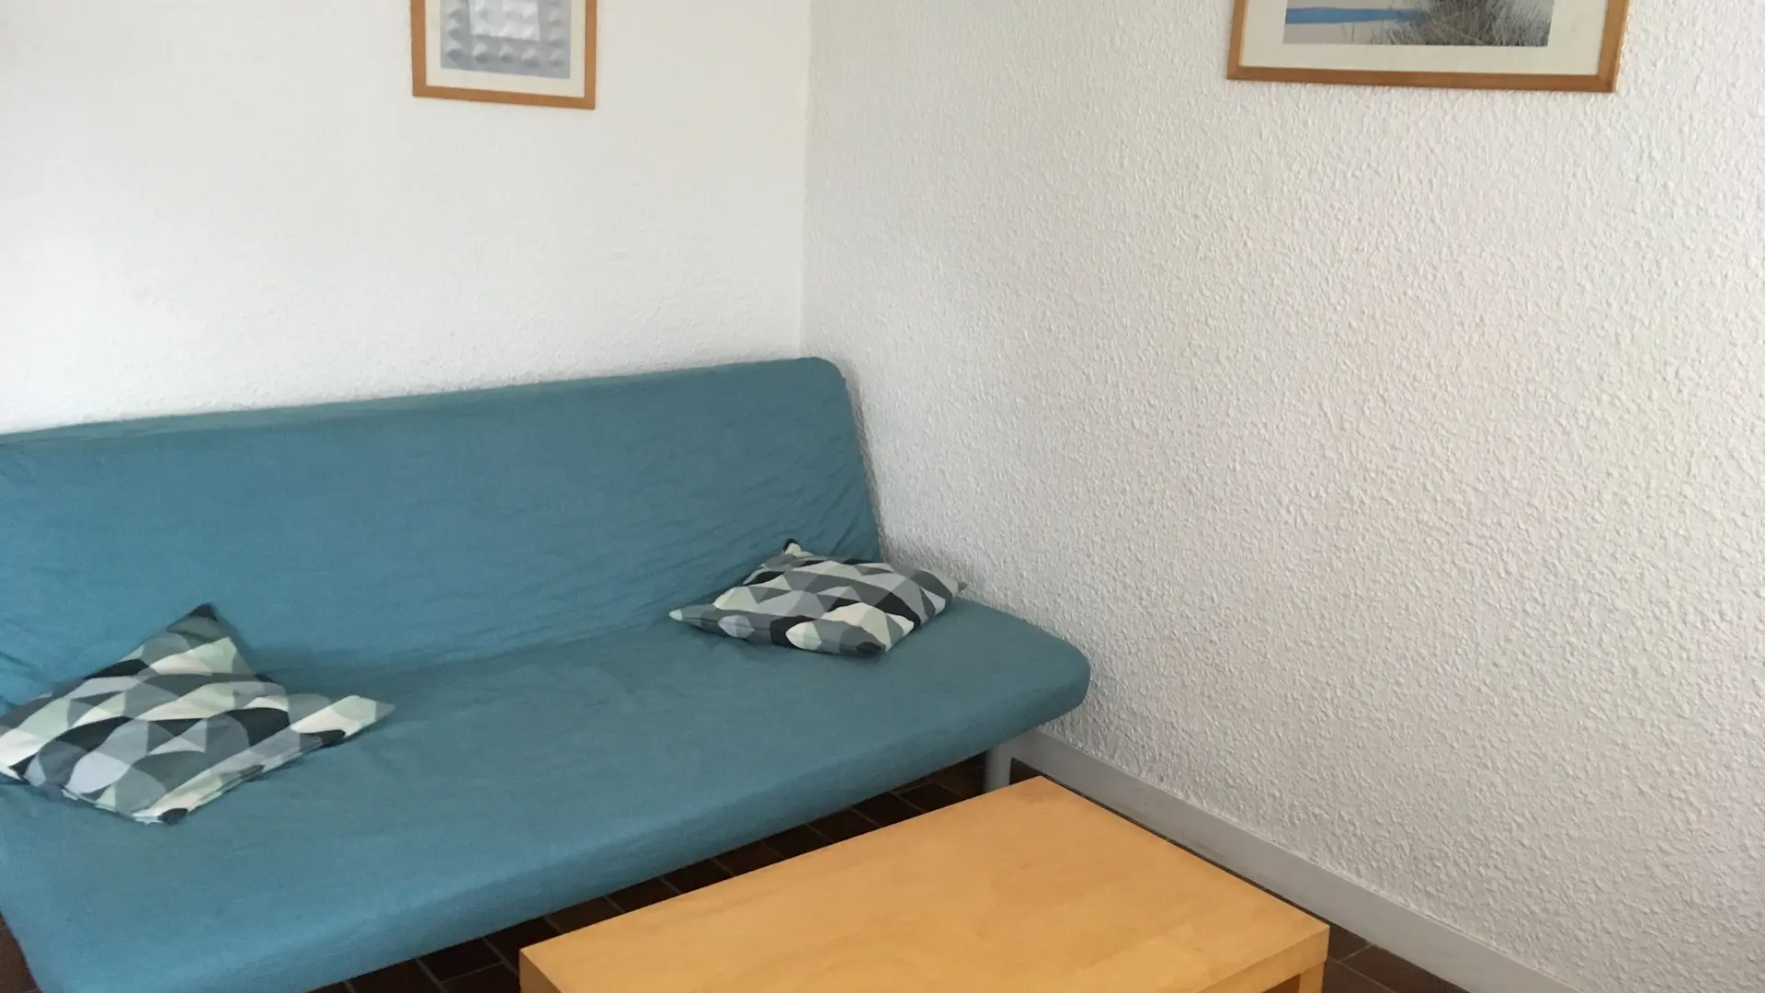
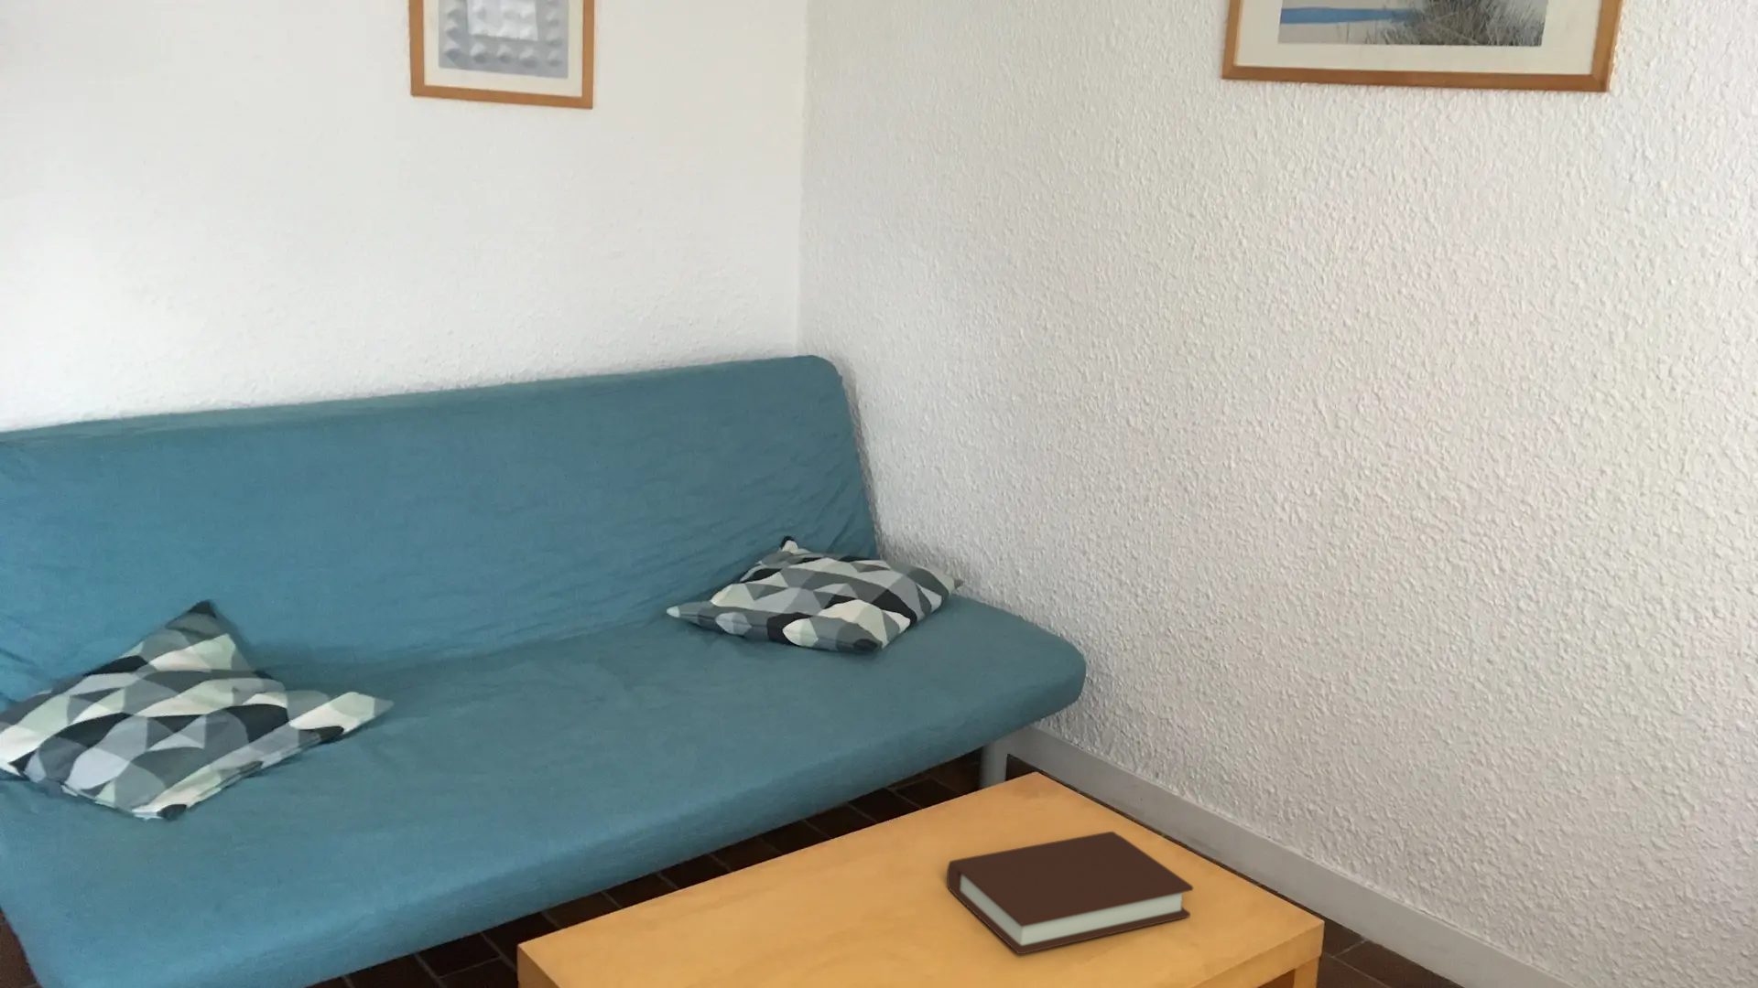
+ book (1067, 887)
